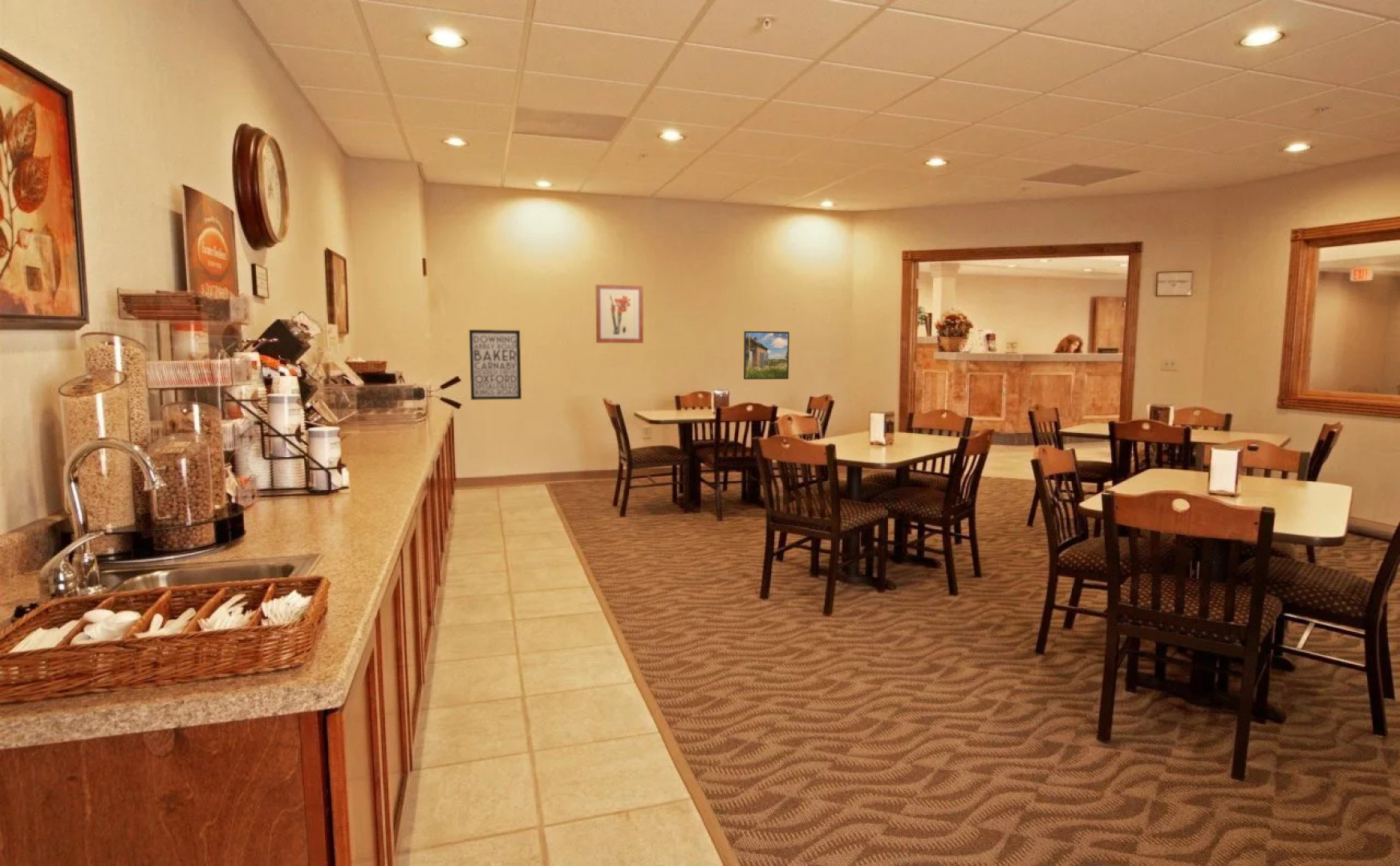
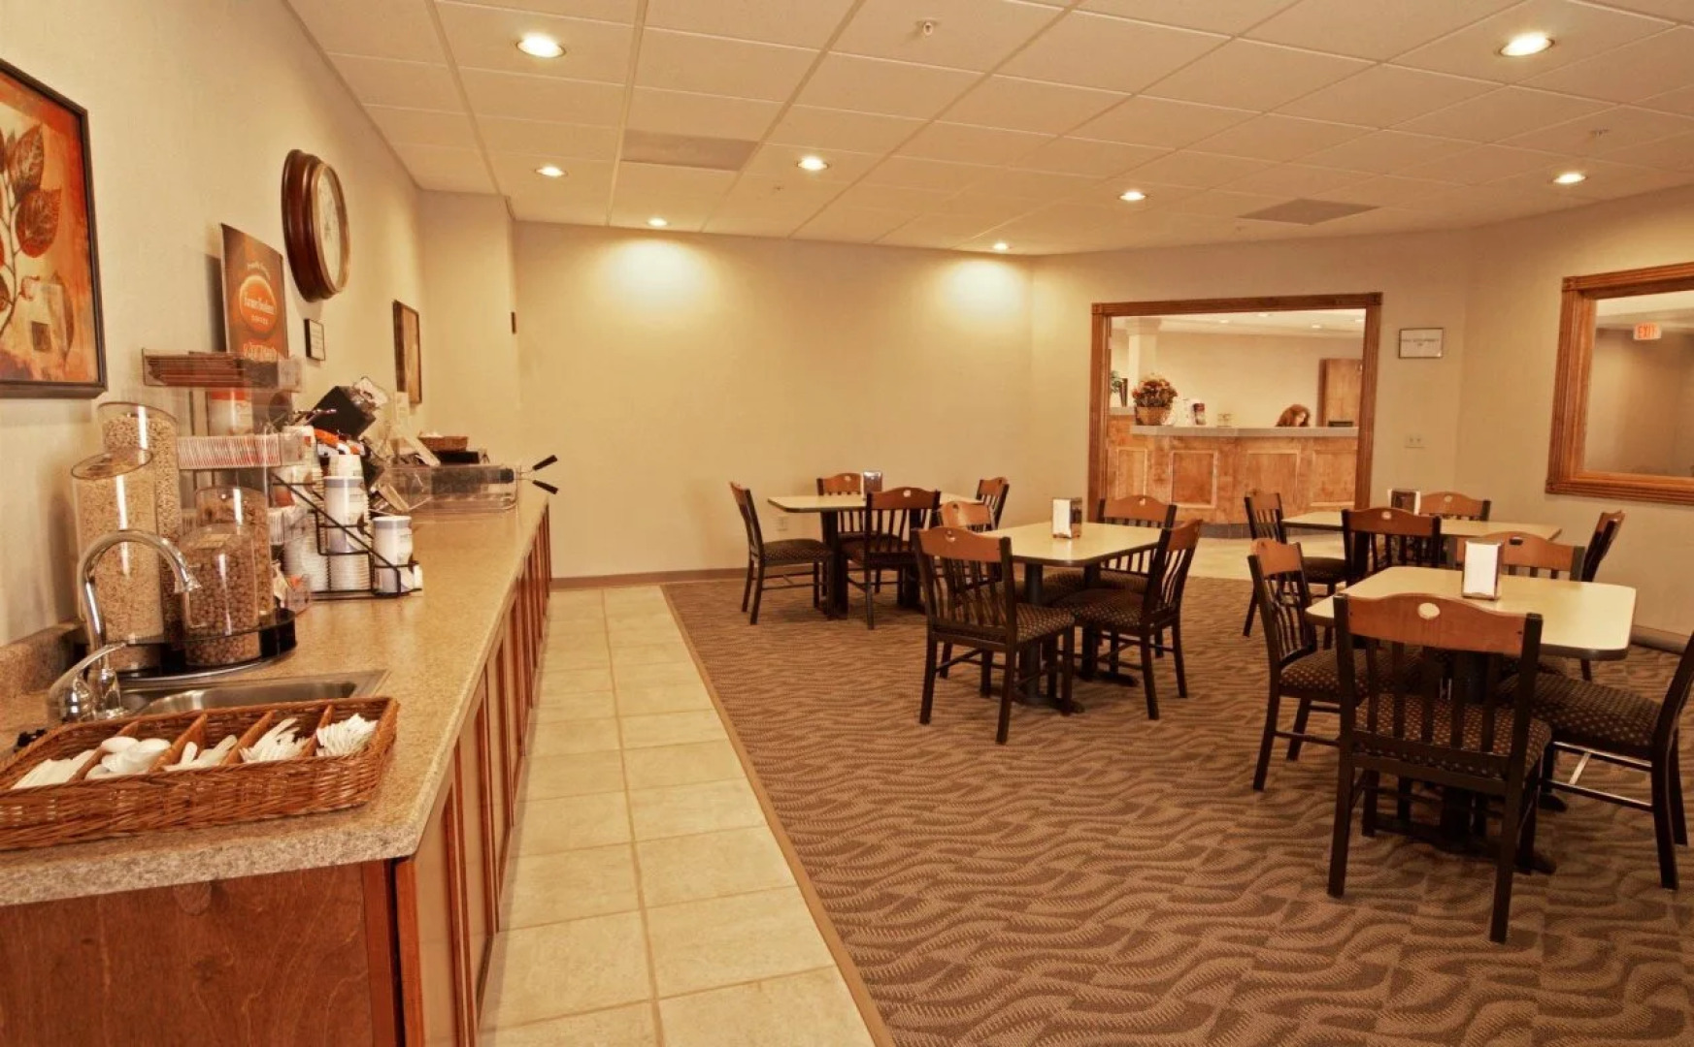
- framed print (766, 355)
- wall art (495, 365)
- wall art (619, 314)
